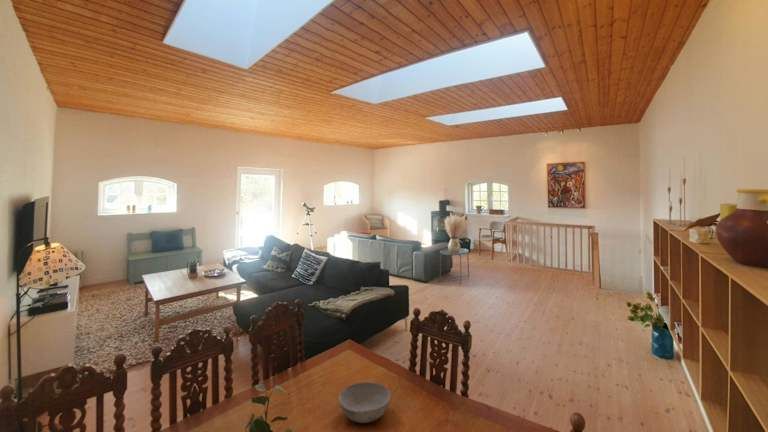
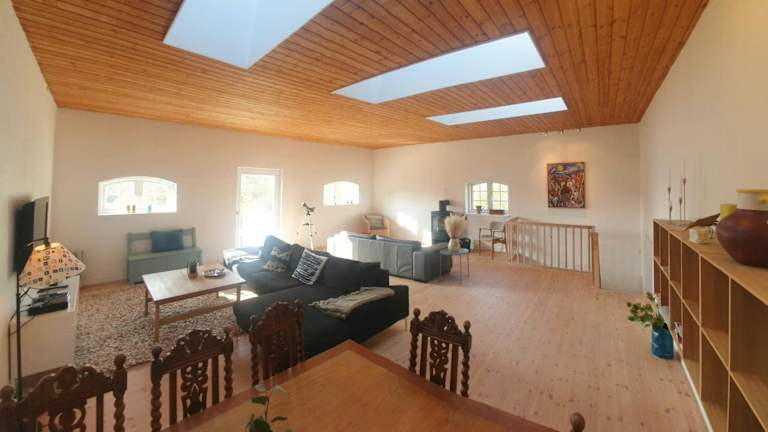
- bowl (364, 404)
